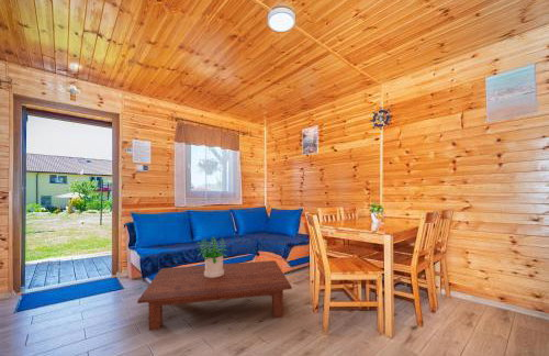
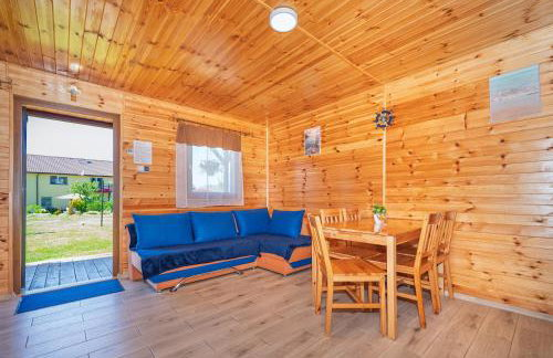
- potted plant (211, 255)
- coffee table (220, 291)
